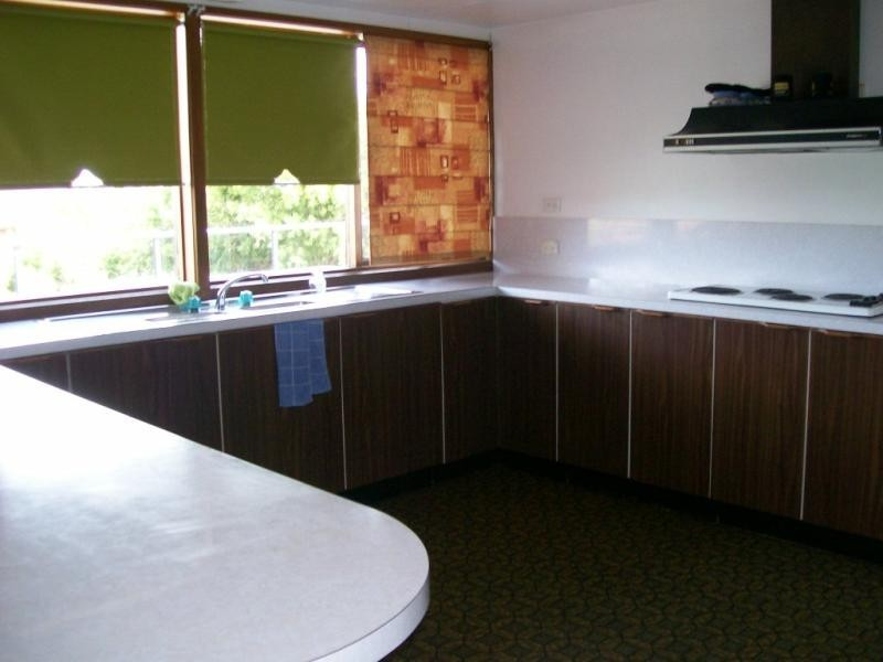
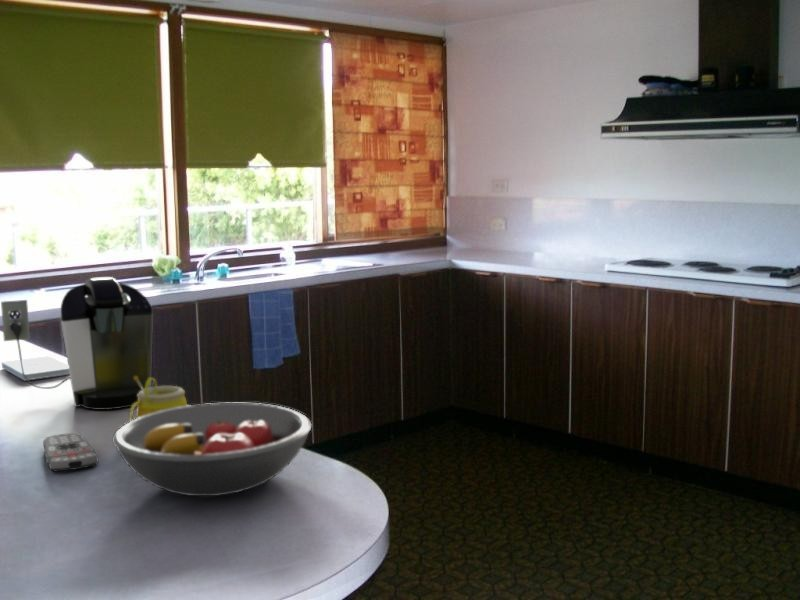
+ coffee maker (81, 341)
+ fruit bowl (214, 447)
+ notepad (37, 367)
+ remote control (68, 451)
+ mug (157, 400)
